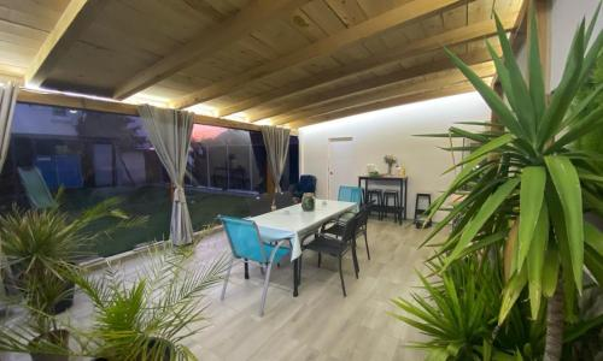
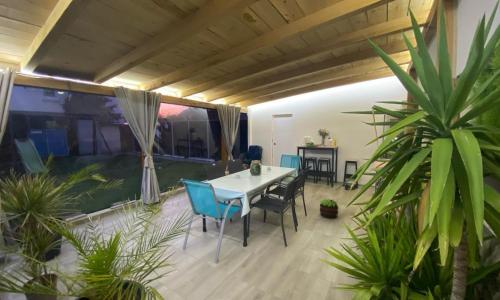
+ potted plant (328, 207)
